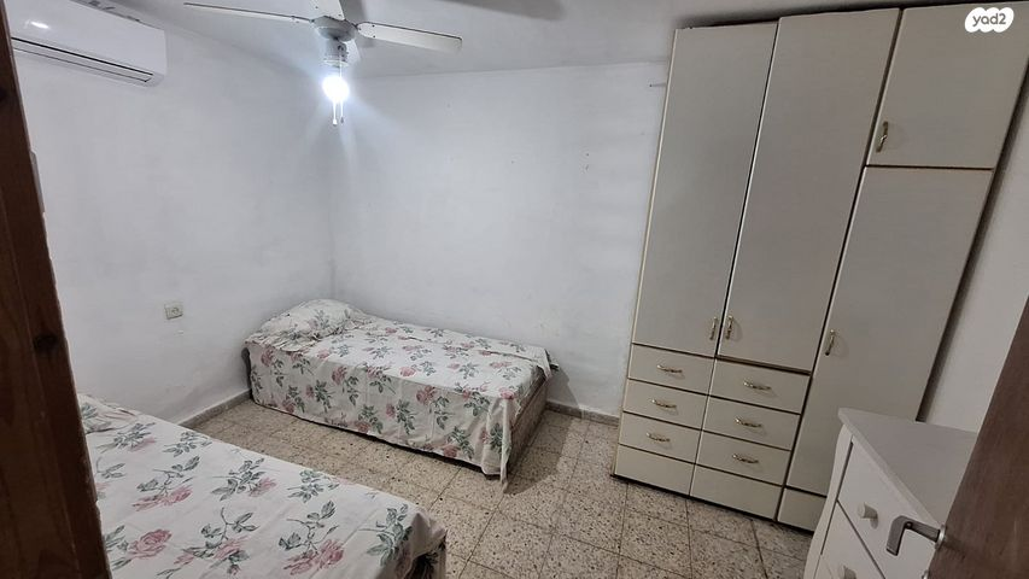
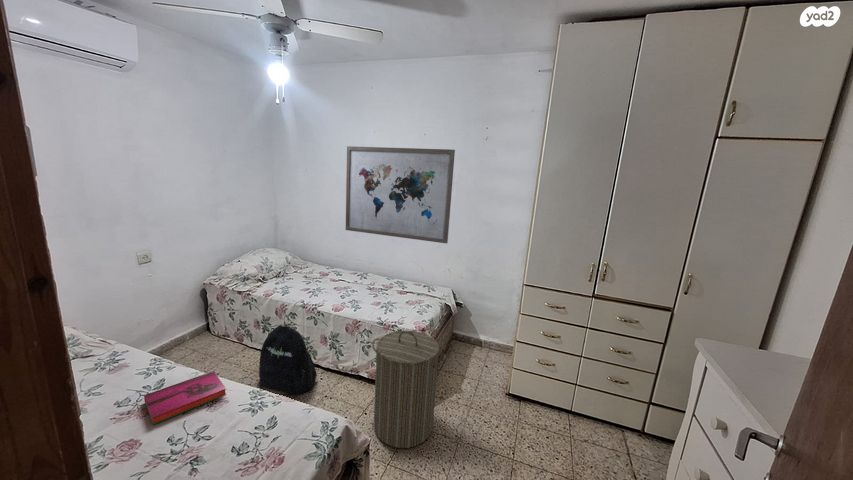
+ wall art (395, 193)
+ laundry hamper (406, 379)
+ hardback book (186, 394)
+ backpack (283, 352)
